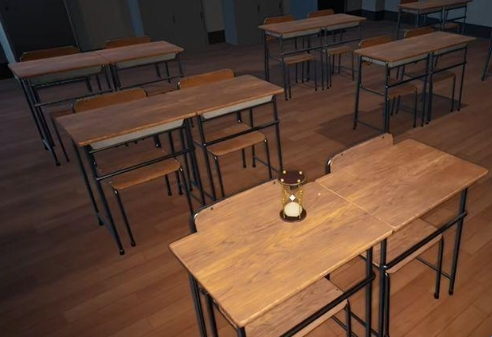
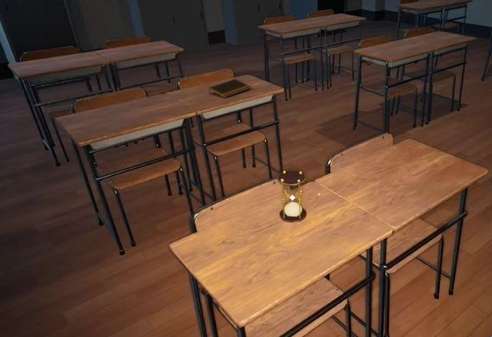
+ notepad (230, 87)
